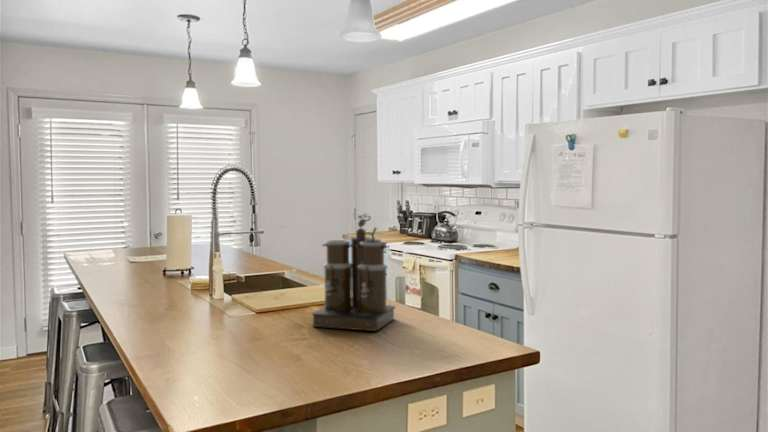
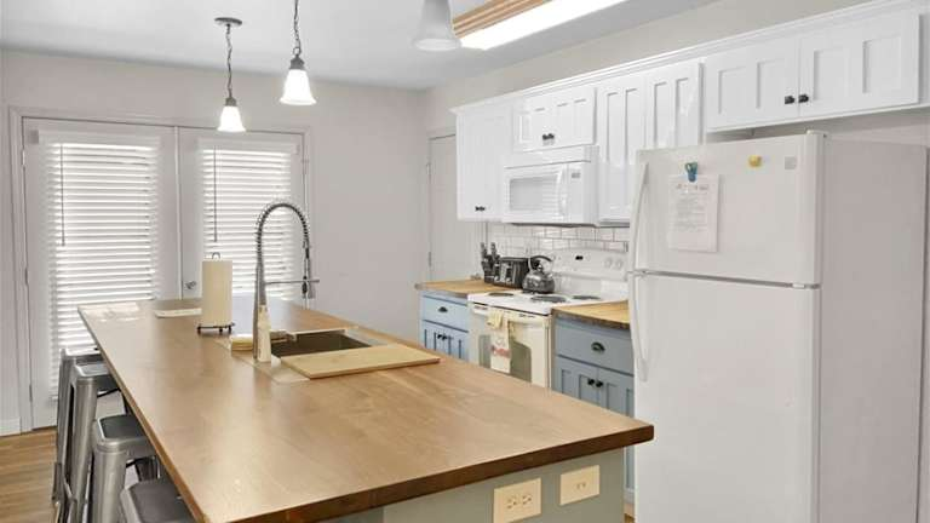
- coffee maker (354, 268)
